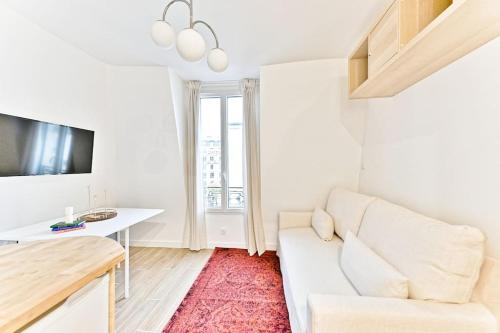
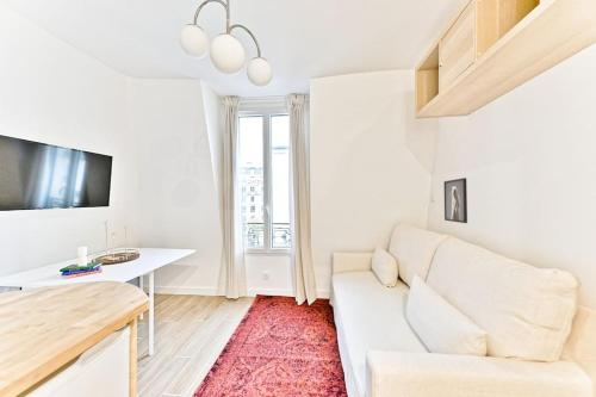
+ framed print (454, 200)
